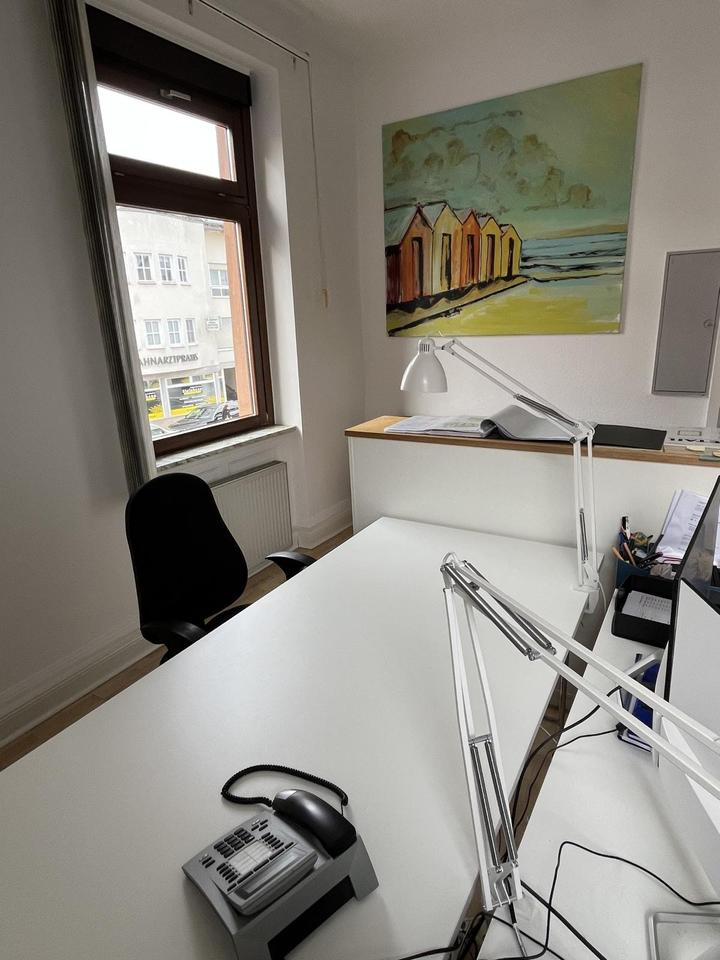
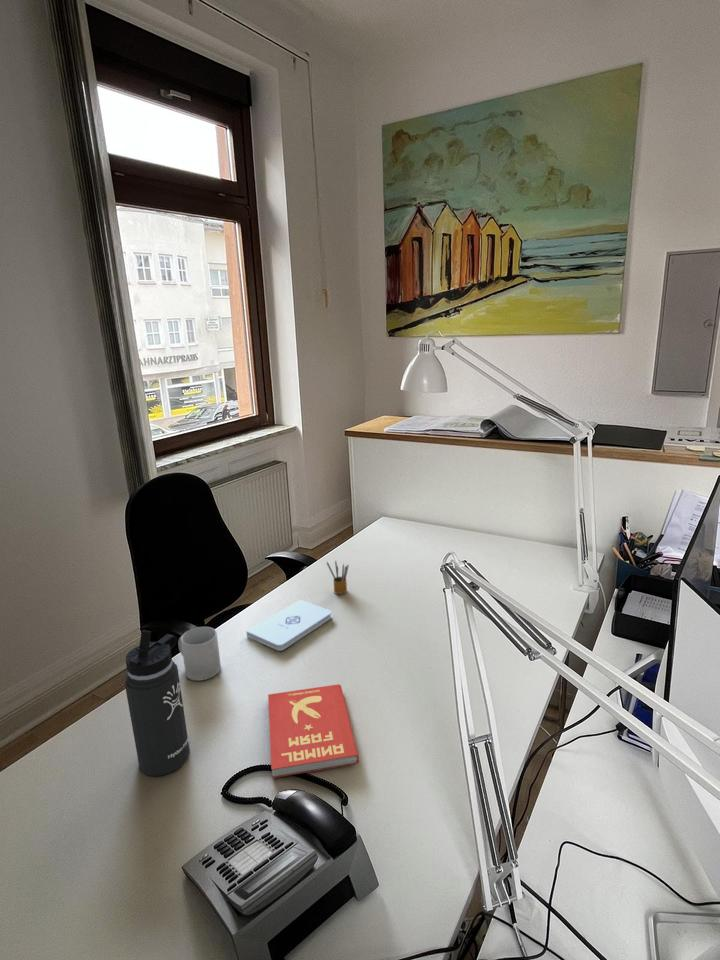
+ thermos bottle (159, 693)
+ mug (196, 651)
+ book (310, 726)
+ pencil box (338, 577)
+ notepad (291, 623)
